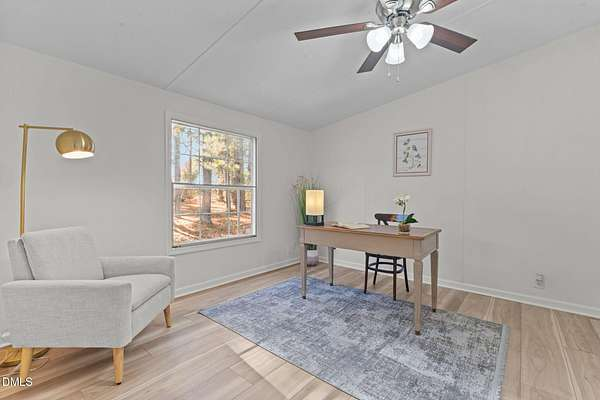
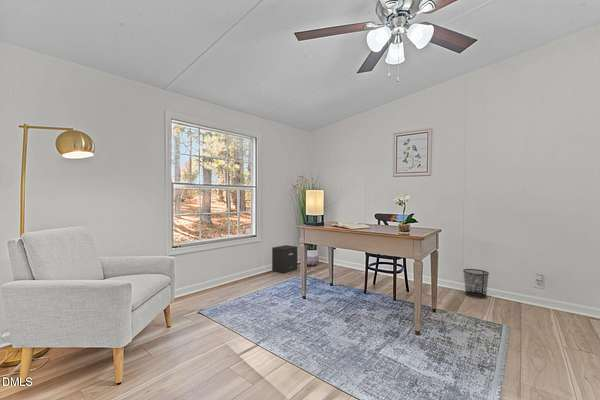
+ speaker (285, 258)
+ waste bin (475, 283)
